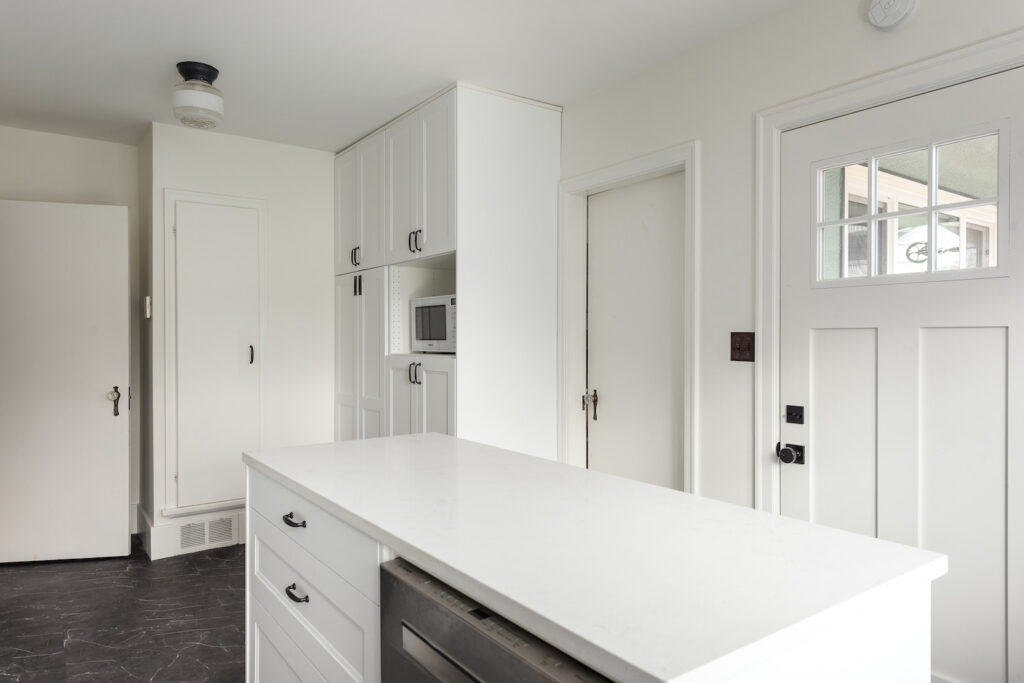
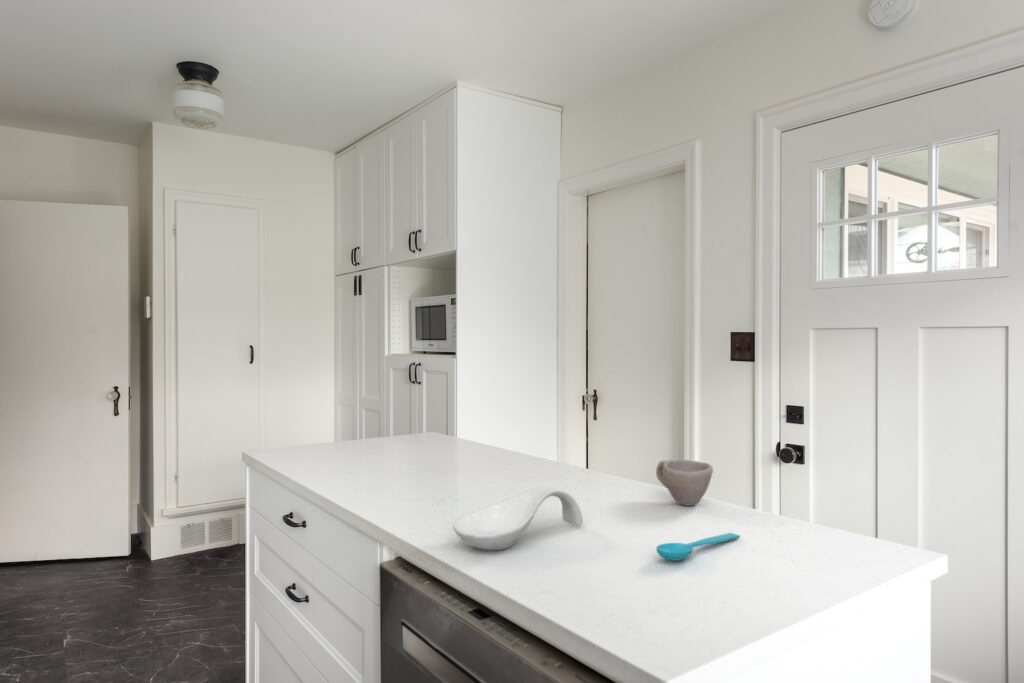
+ cup (680, 482)
+ spoon (700, 543)
+ spoon rest (520, 515)
